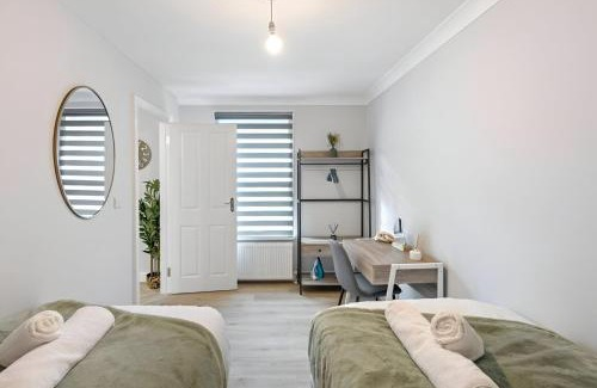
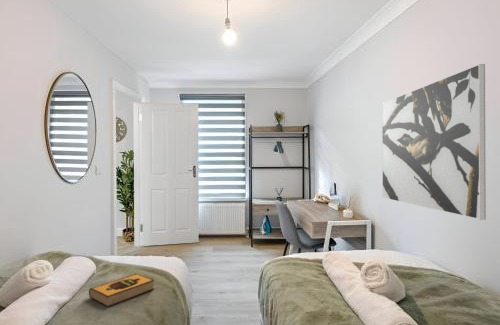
+ hardback book (122, 288)
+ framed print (421, 147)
